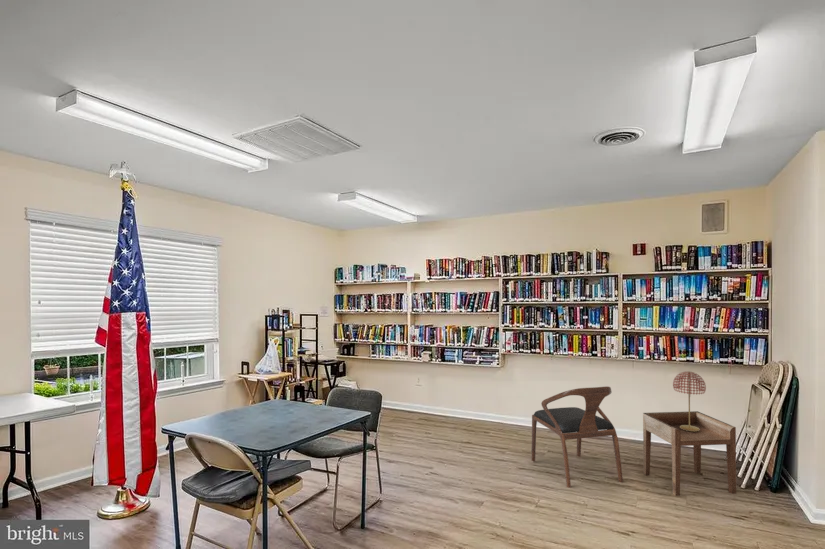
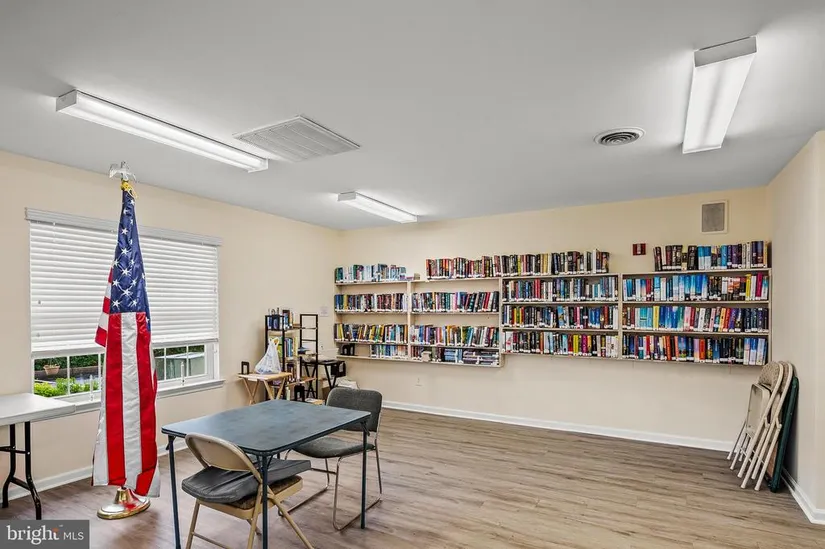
- side table (687, 445)
- chair (574, 425)
- table lamp (689, 400)
